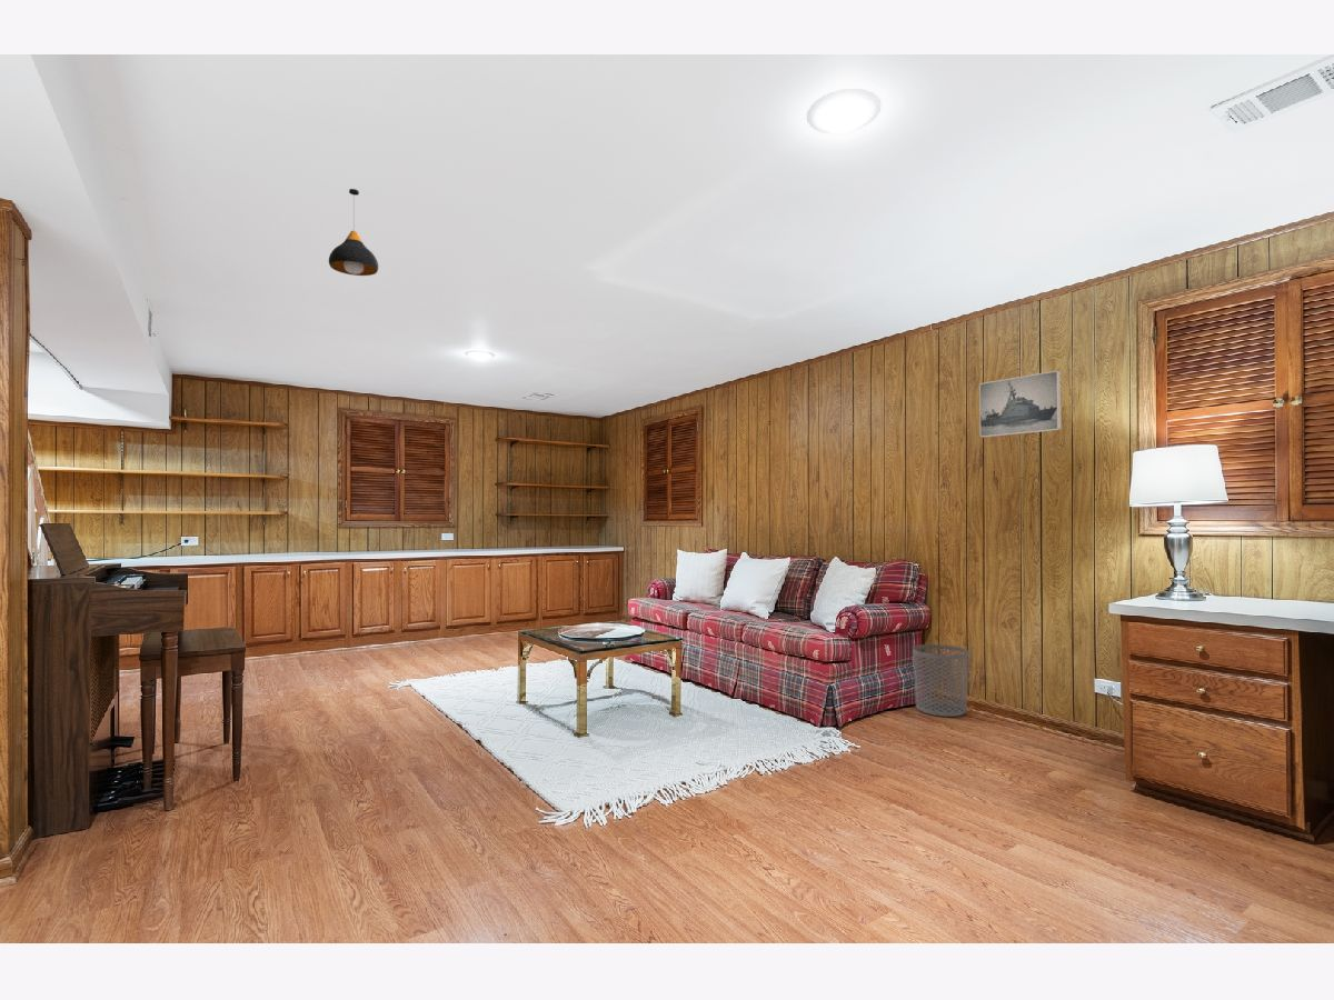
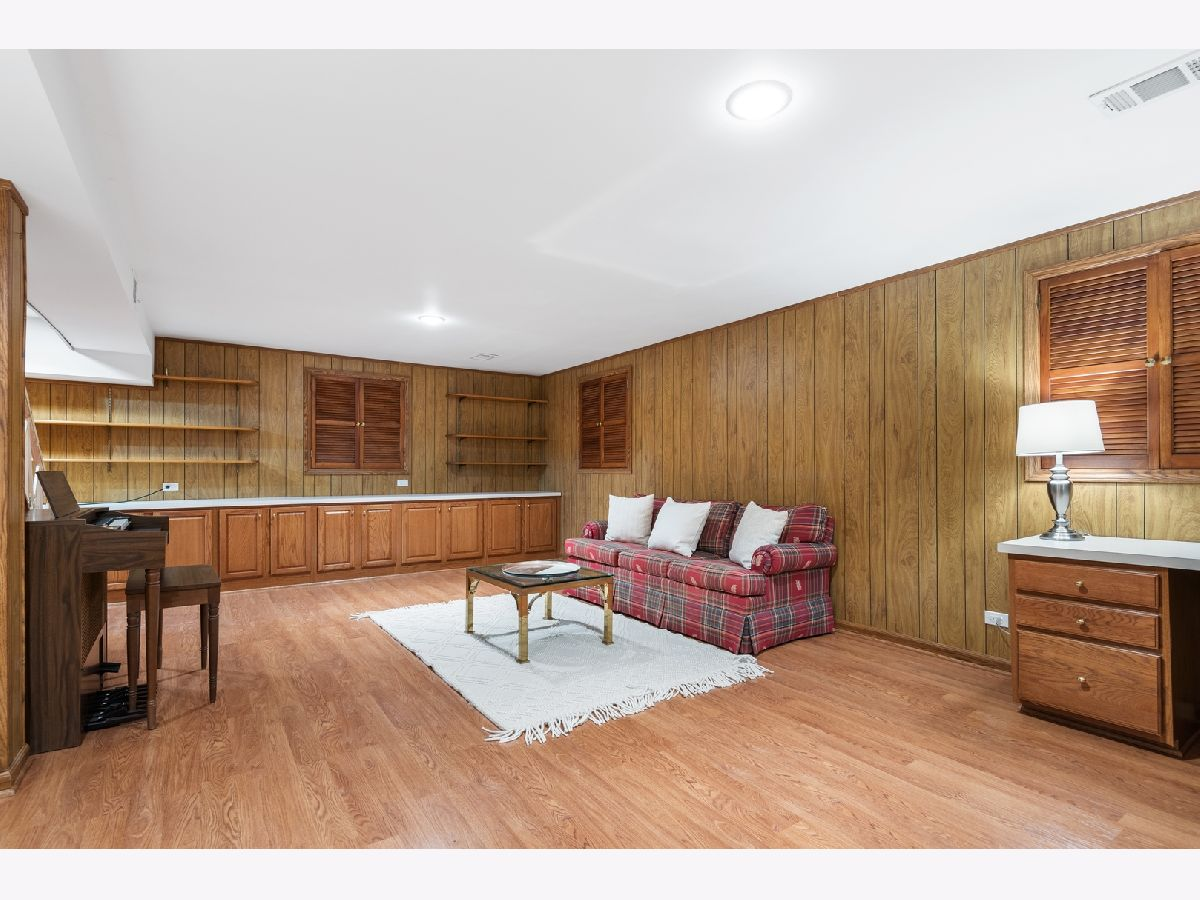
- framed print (1018, 406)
- waste bin (940, 679)
- pendant light (354, 231)
